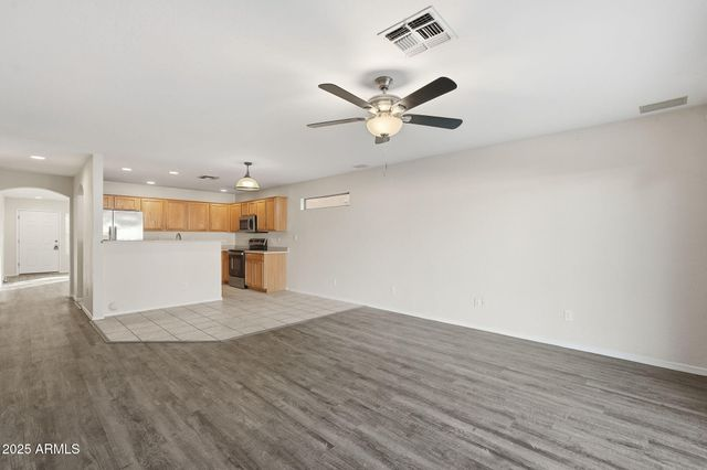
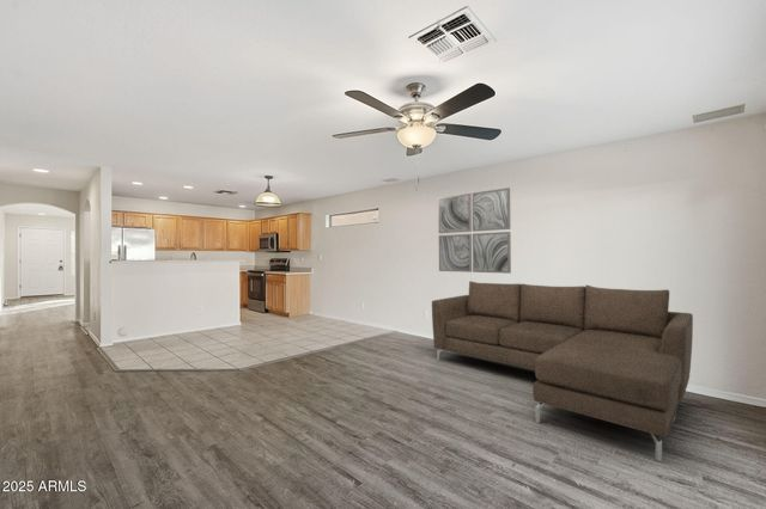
+ sofa (529, 335)
+ wall art (470, 231)
